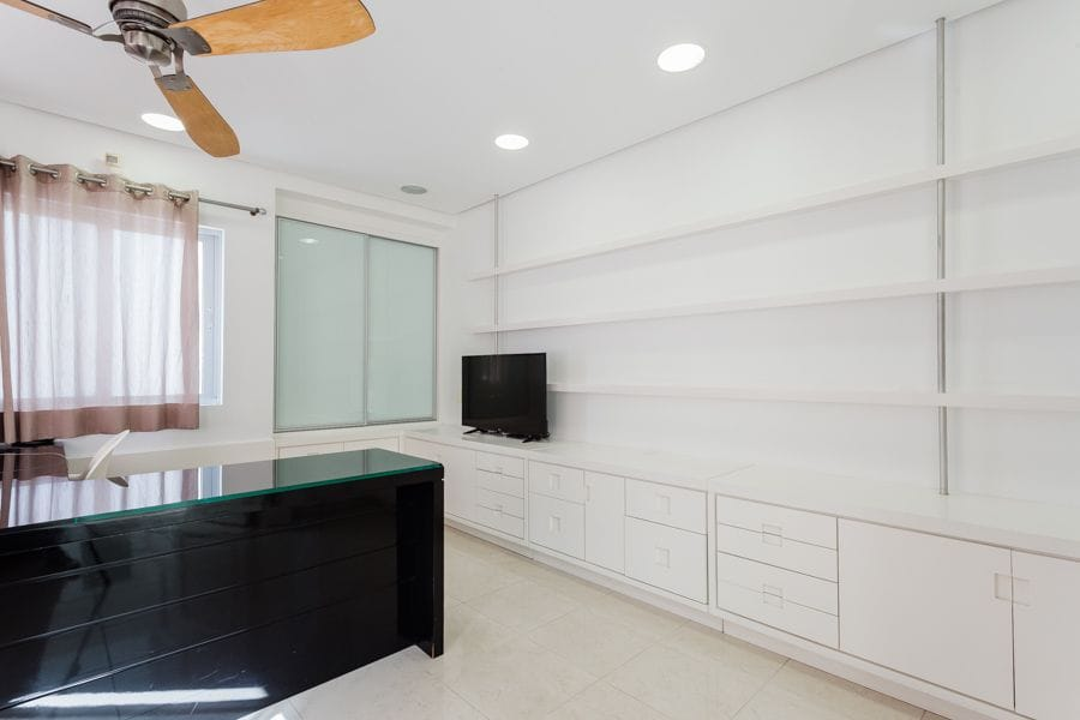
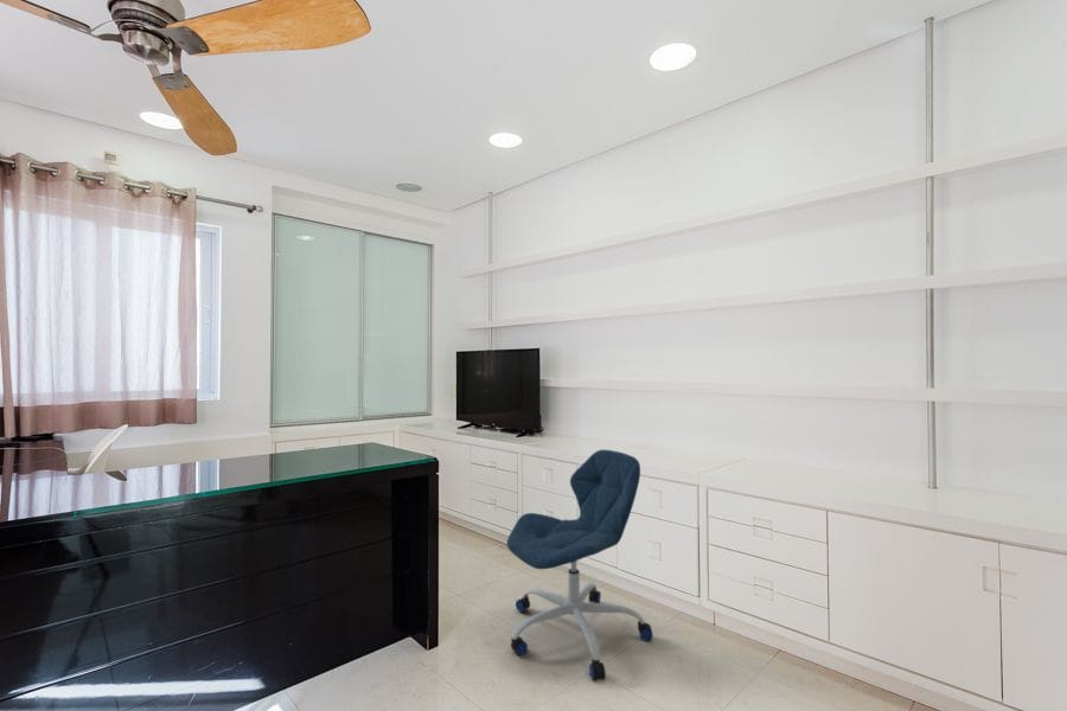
+ office chair (571, 545)
